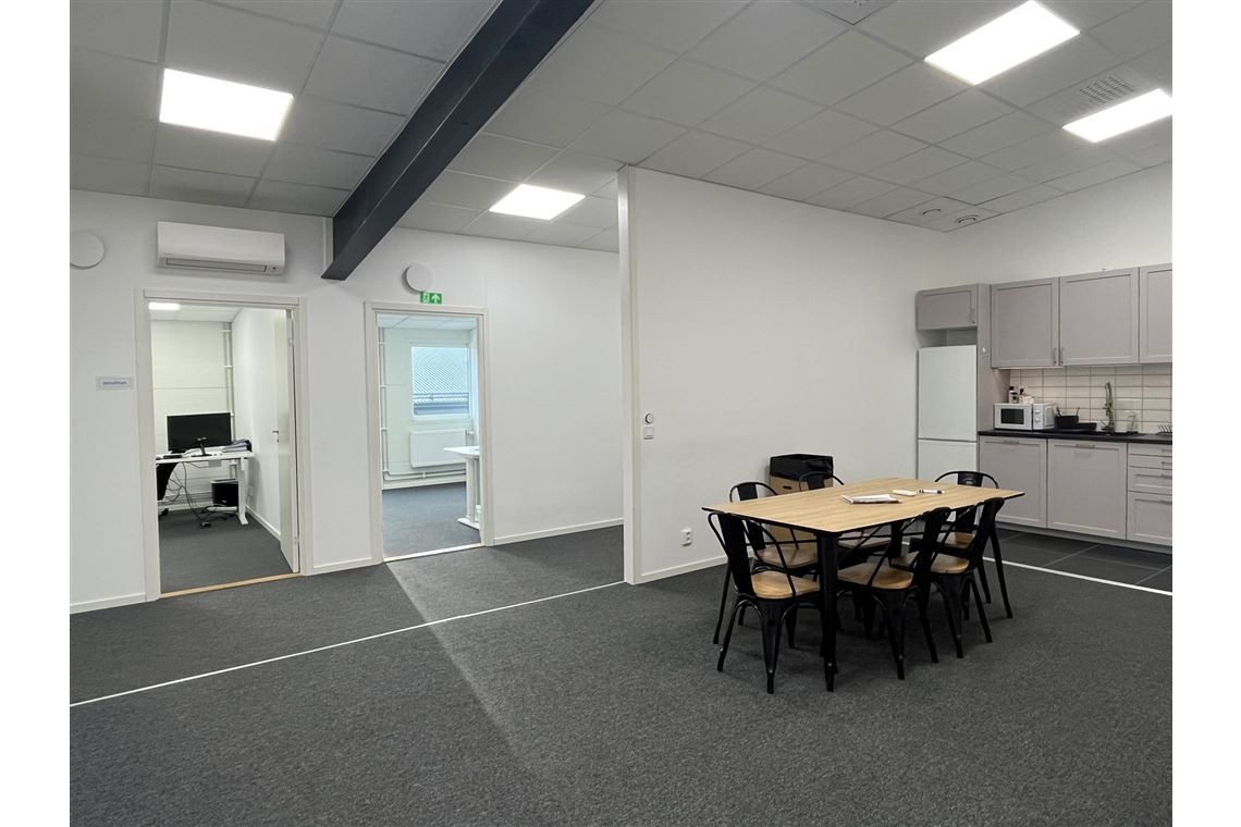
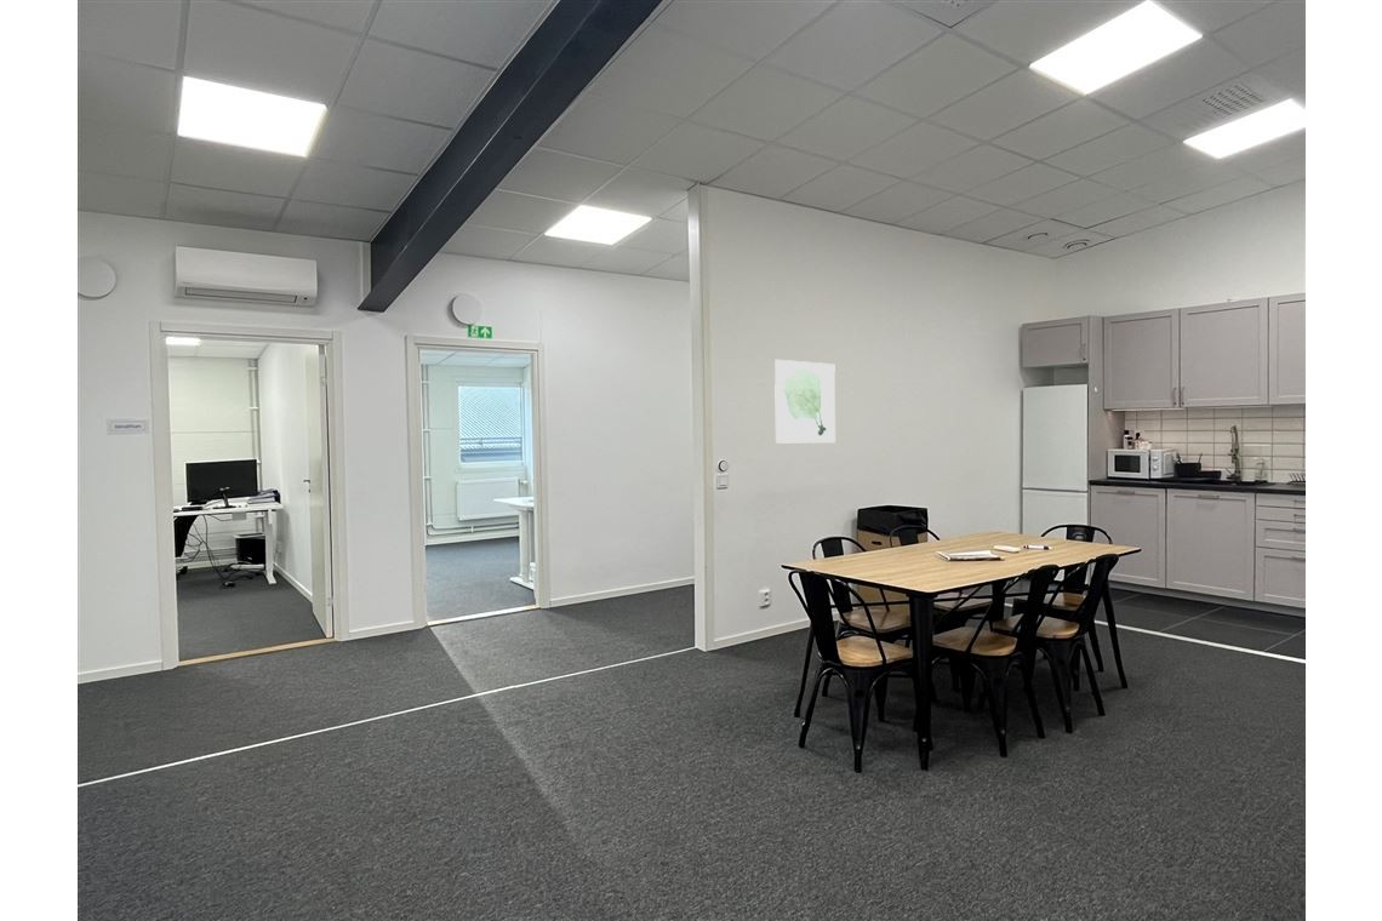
+ wall art (805, 402)
